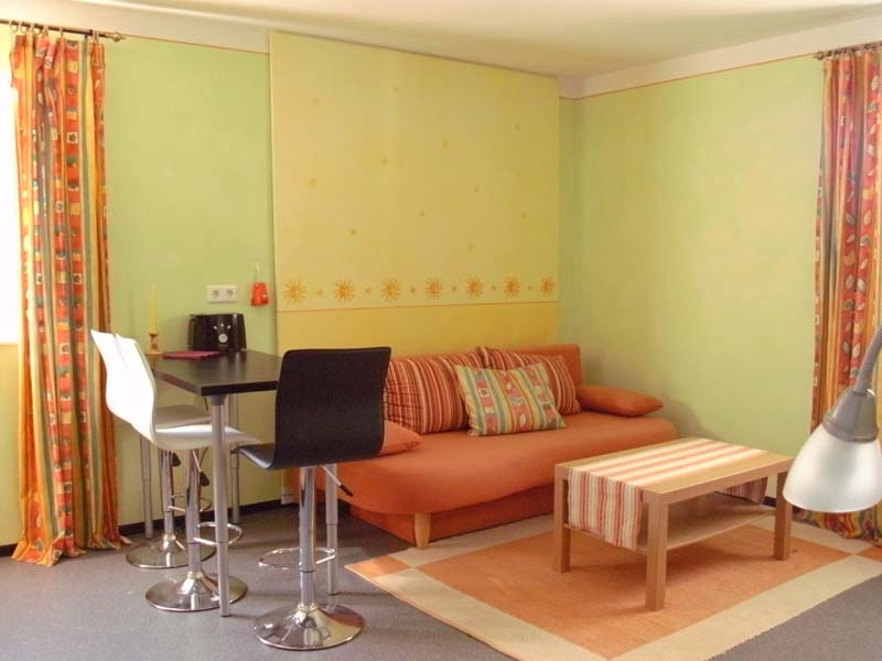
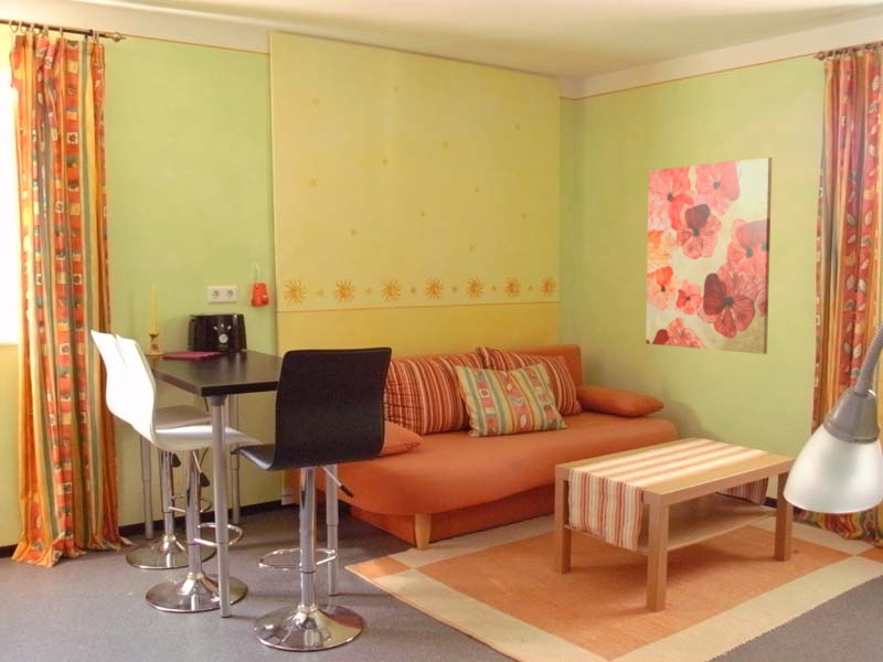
+ wall art (704, 257)
